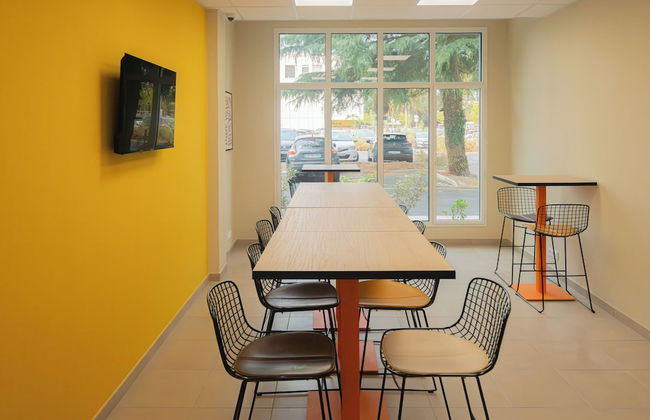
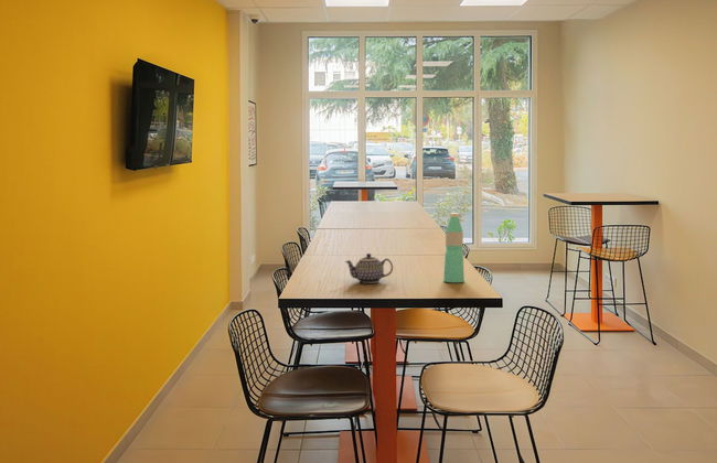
+ teapot (368, 267)
+ water bottle (453, 247)
